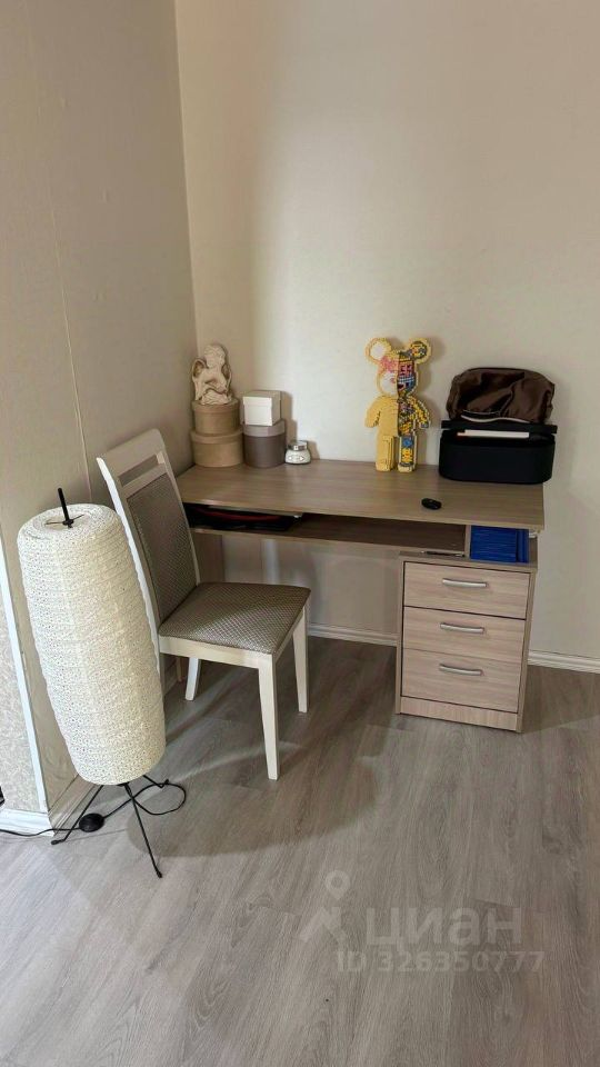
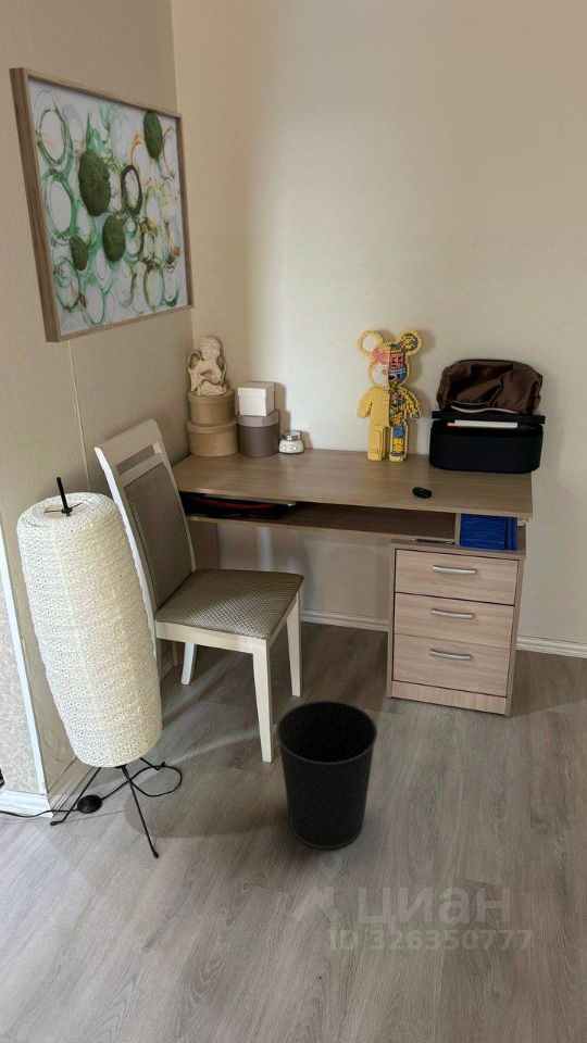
+ wastebasket (326, 776)
+ wall art (125, 214)
